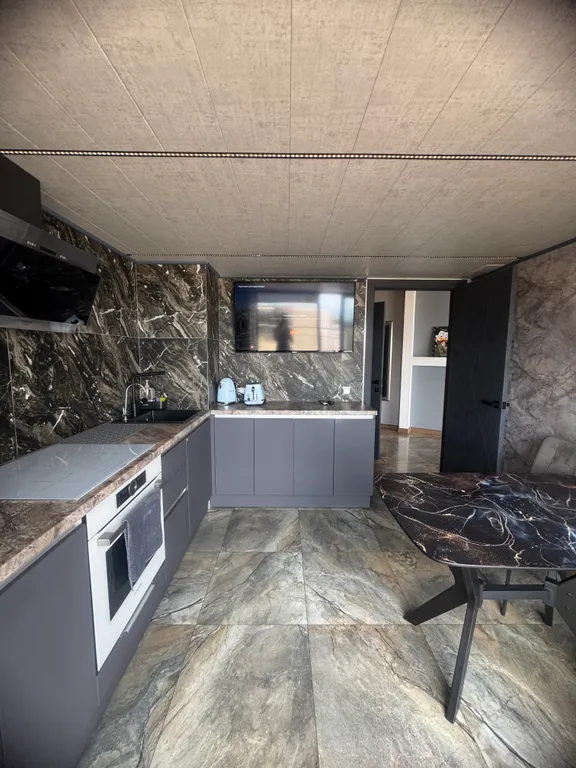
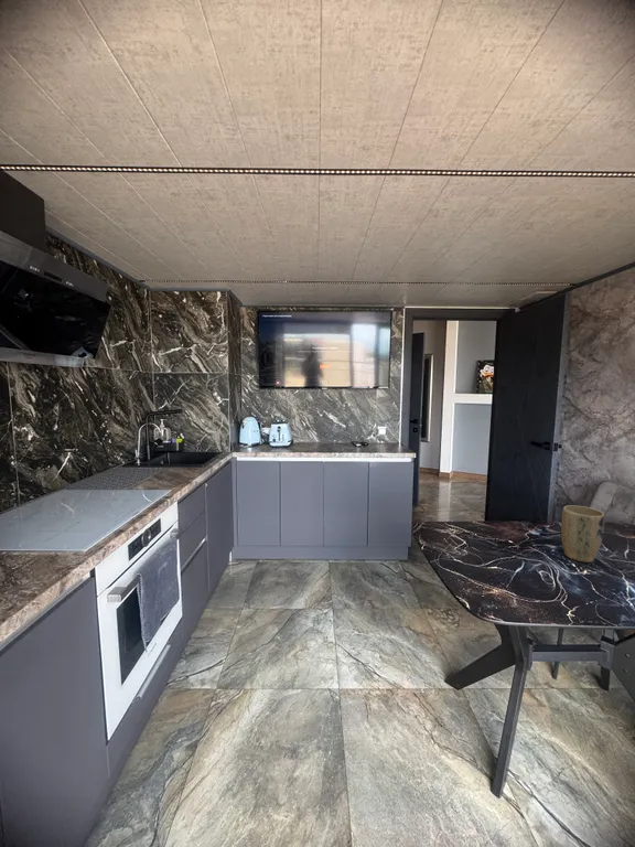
+ plant pot (581, 534)
